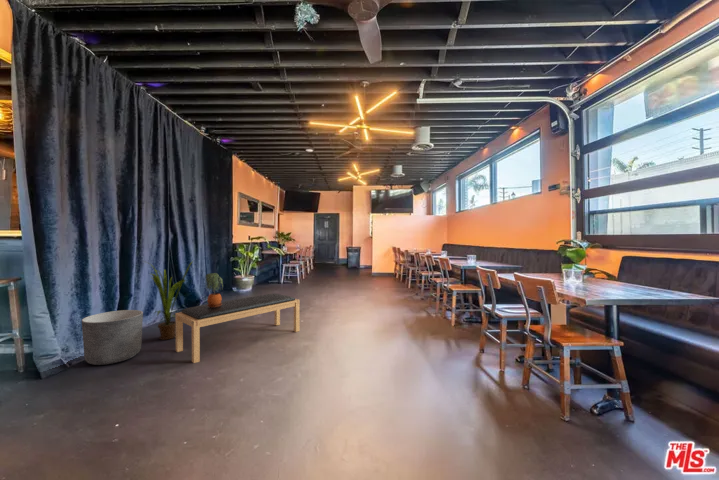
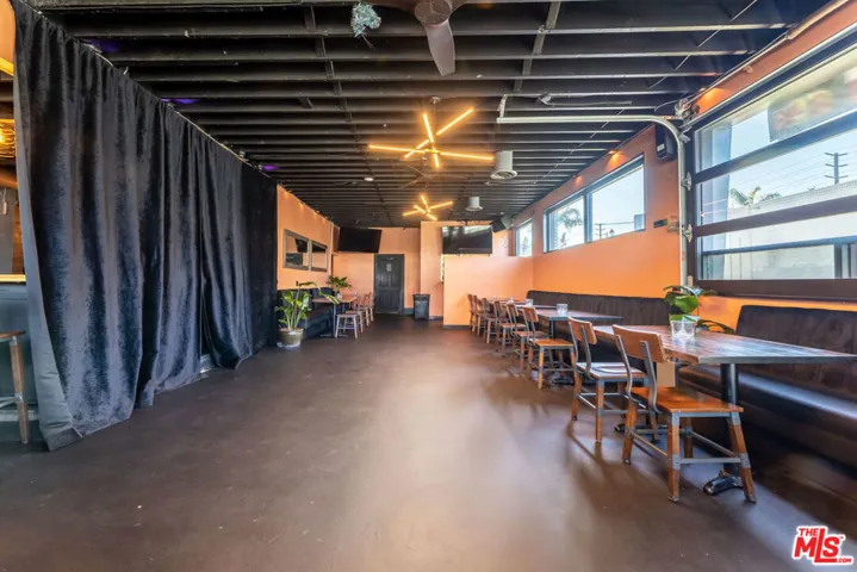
- bench (243, 317)
- potted plant (214, 289)
- house plant (162, 299)
- planter (114, 336)
